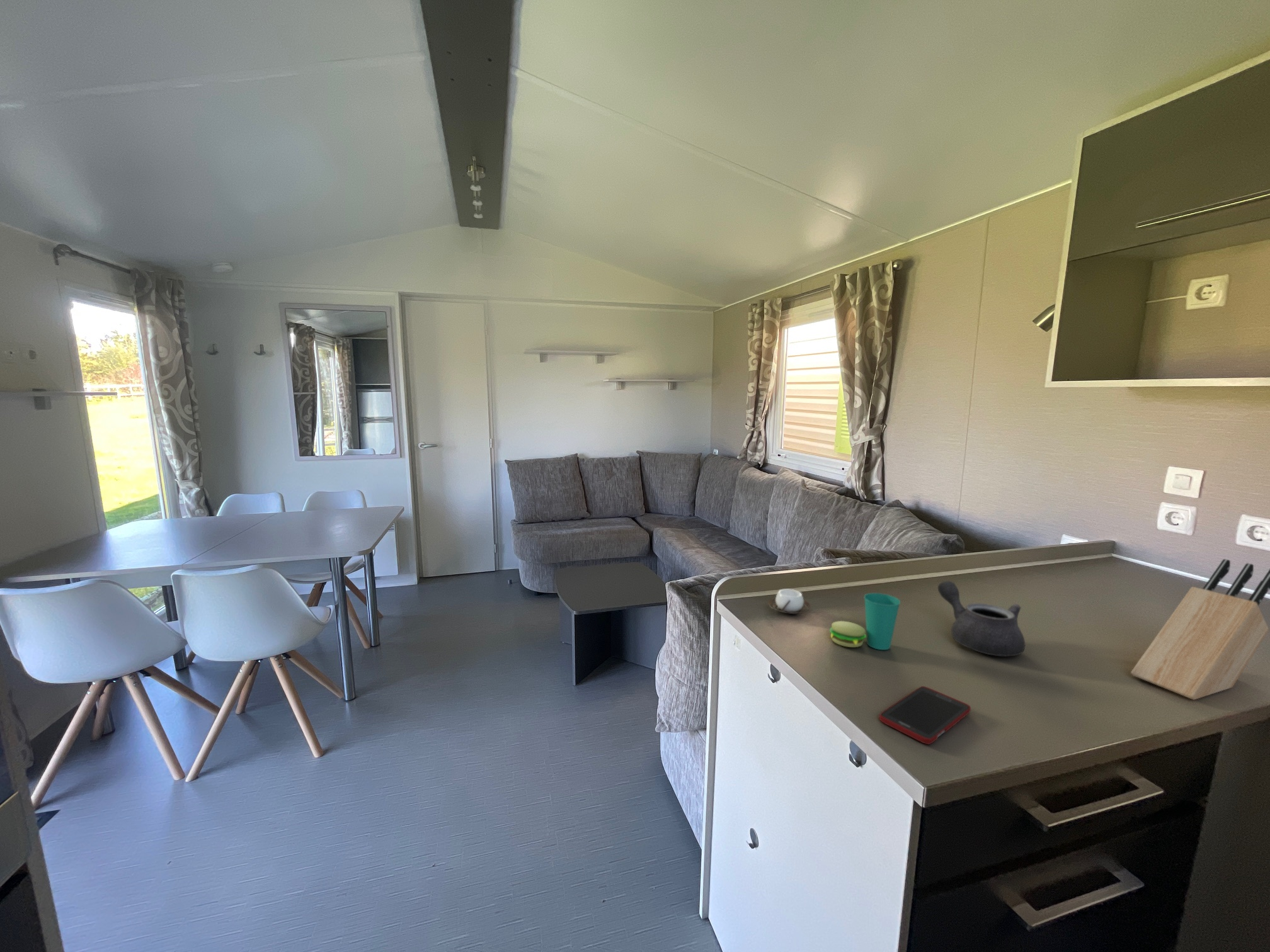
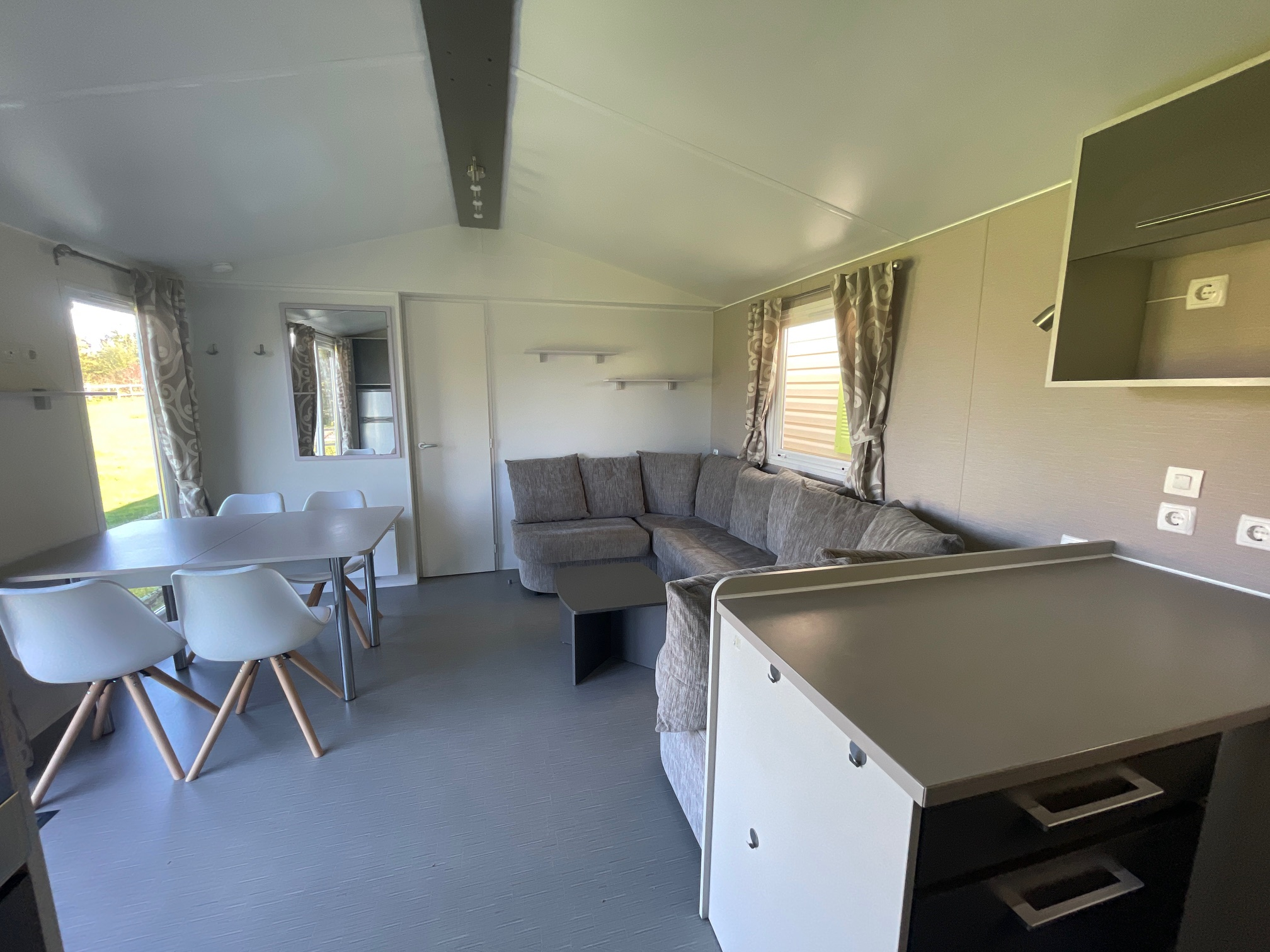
- cell phone (925, 713)
- cup (866, 620)
- teapot (978, 616)
- cup (789, 602)
- knife block (1210, 623)
